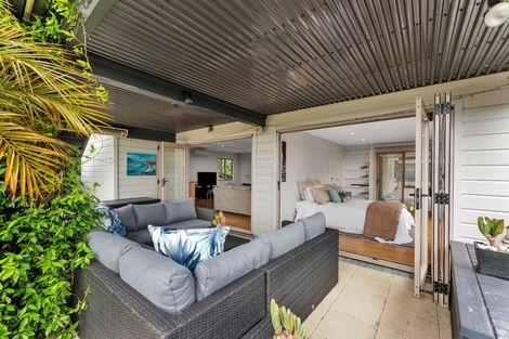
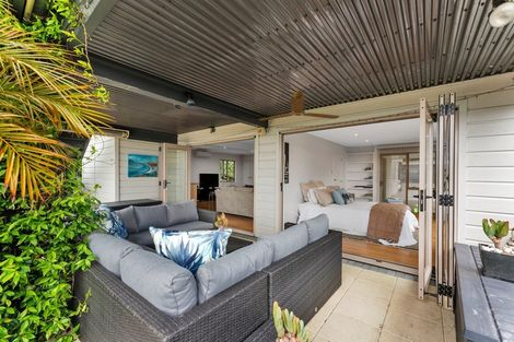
+ ceiling fan (297, 101)
